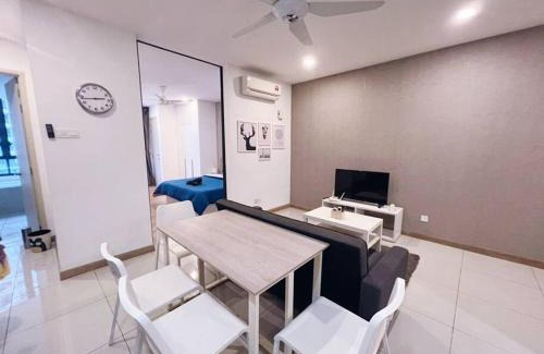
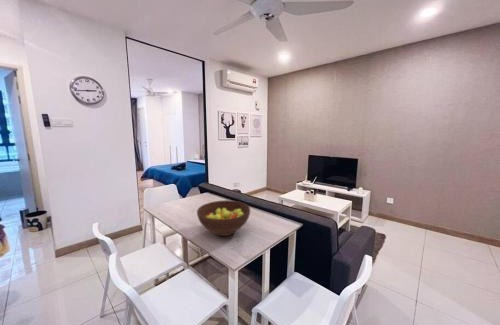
+ fruit bowl (224, 220)
